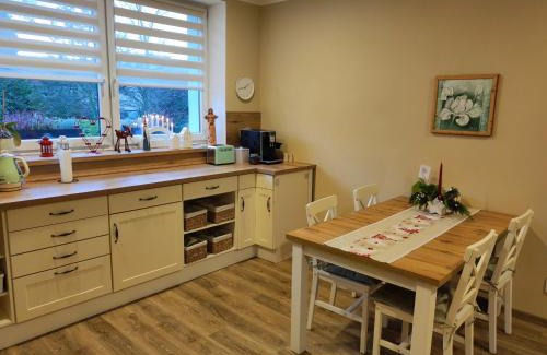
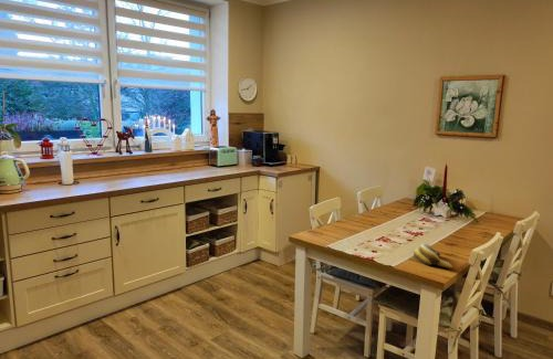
+ banana (435, 253)
